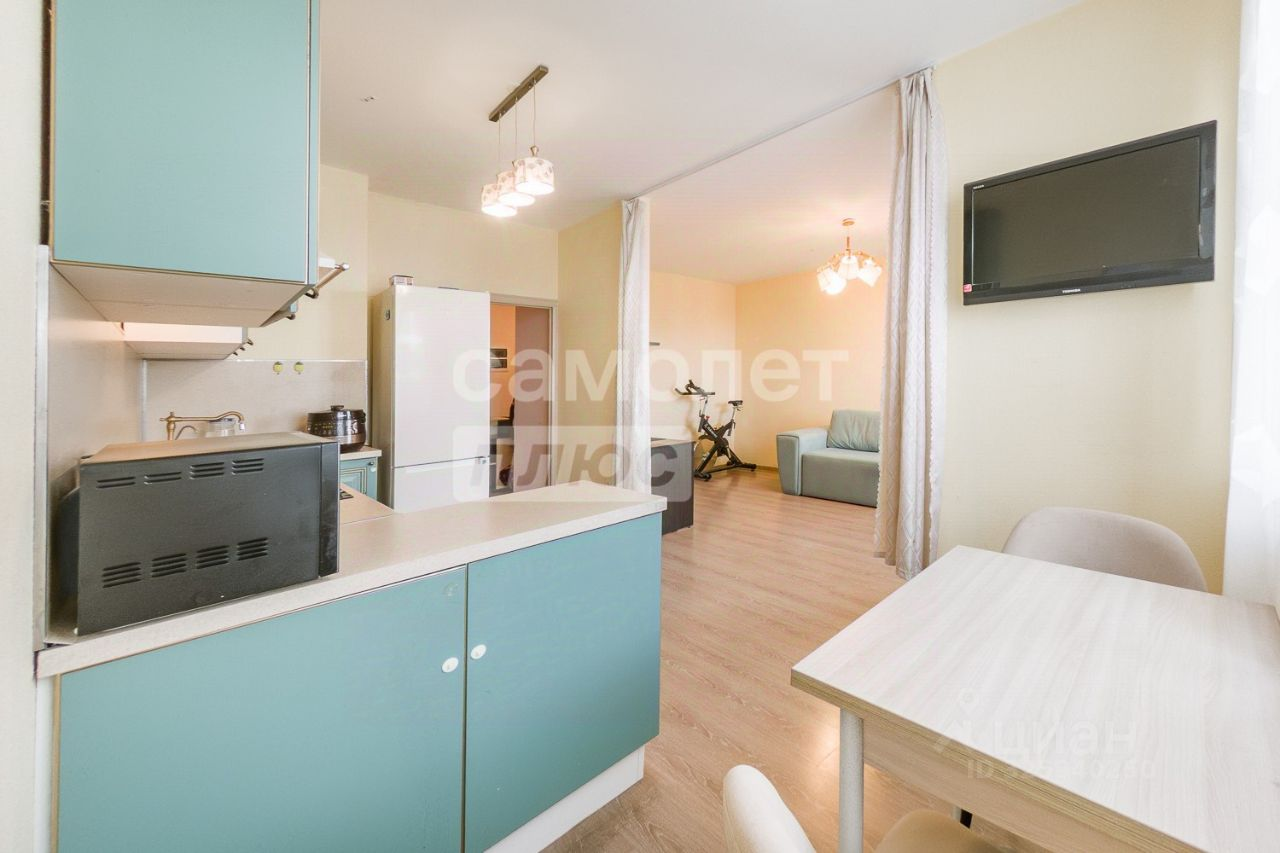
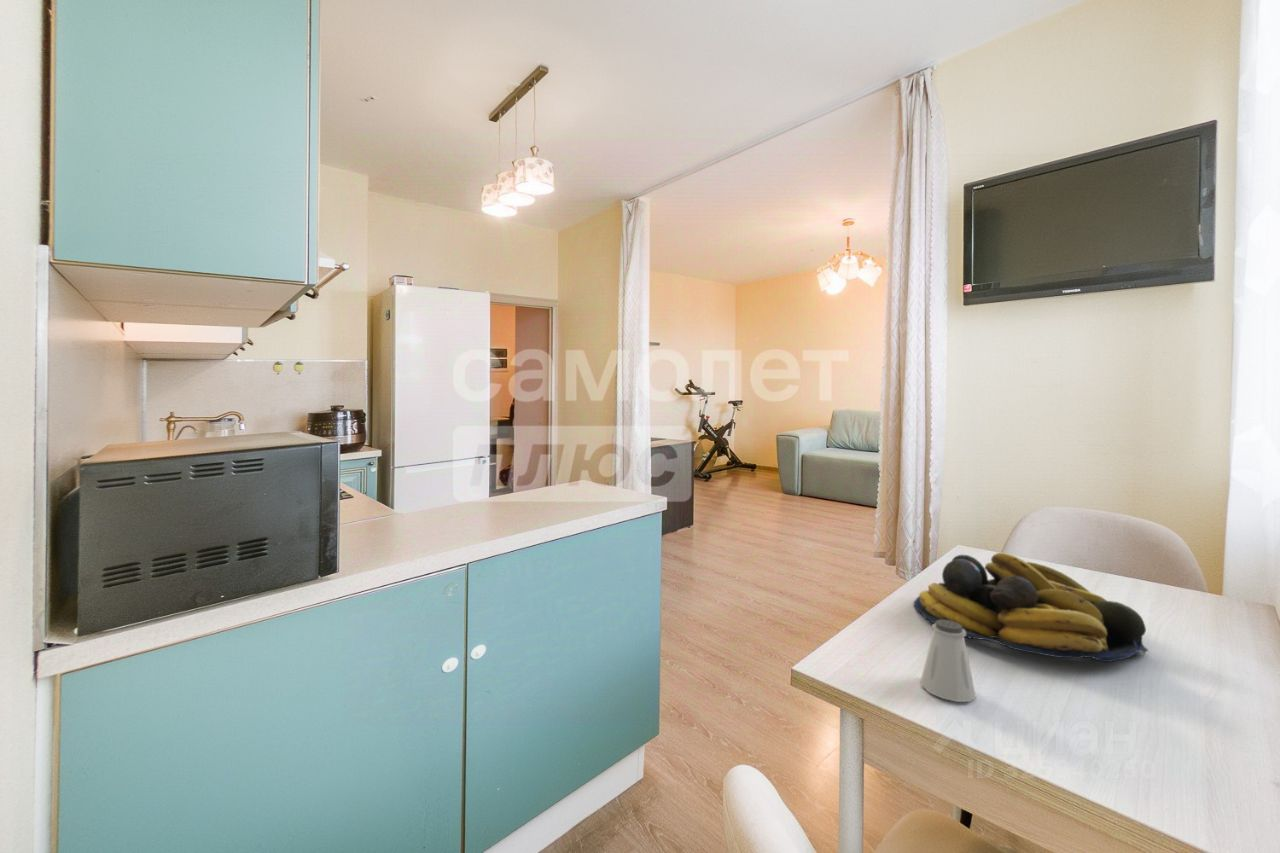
+ fruit bowl (1016, 590)
+ saltshaker (948, 656)
